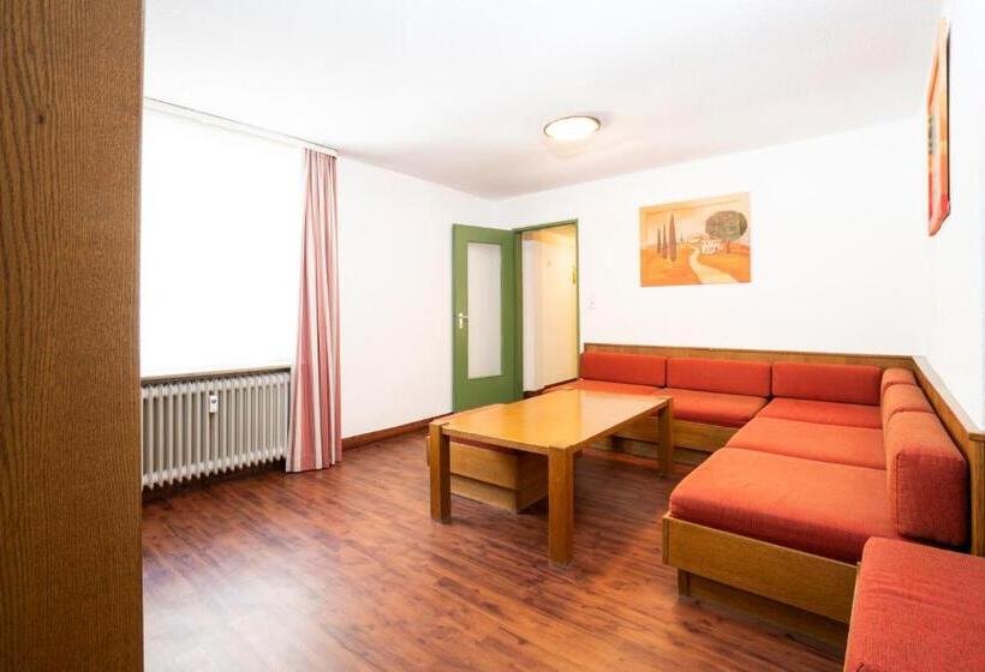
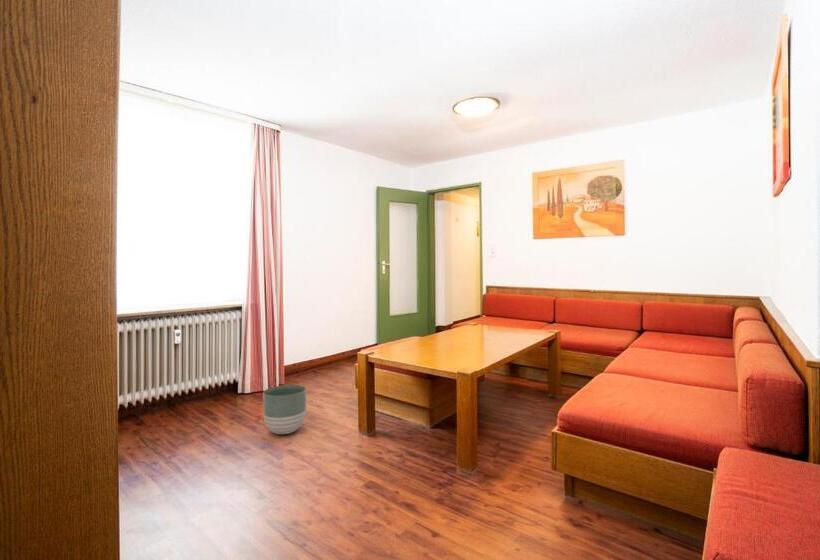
+ planter (285, 410)
